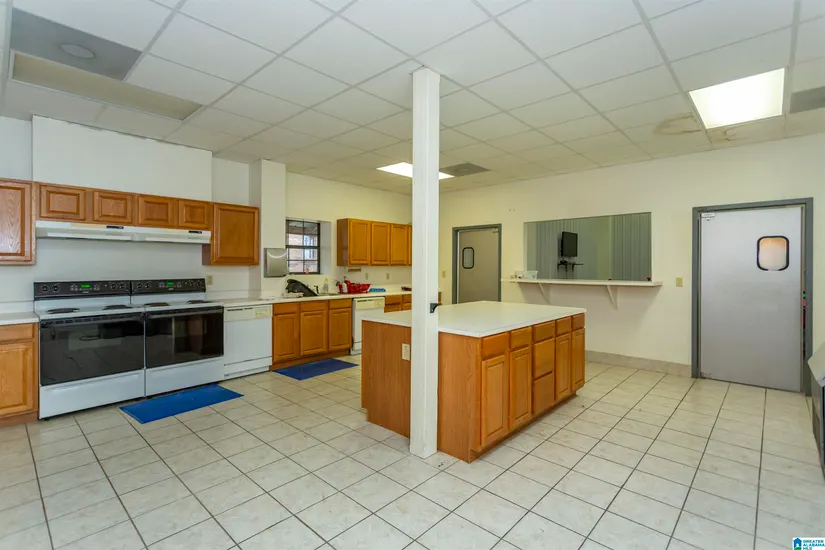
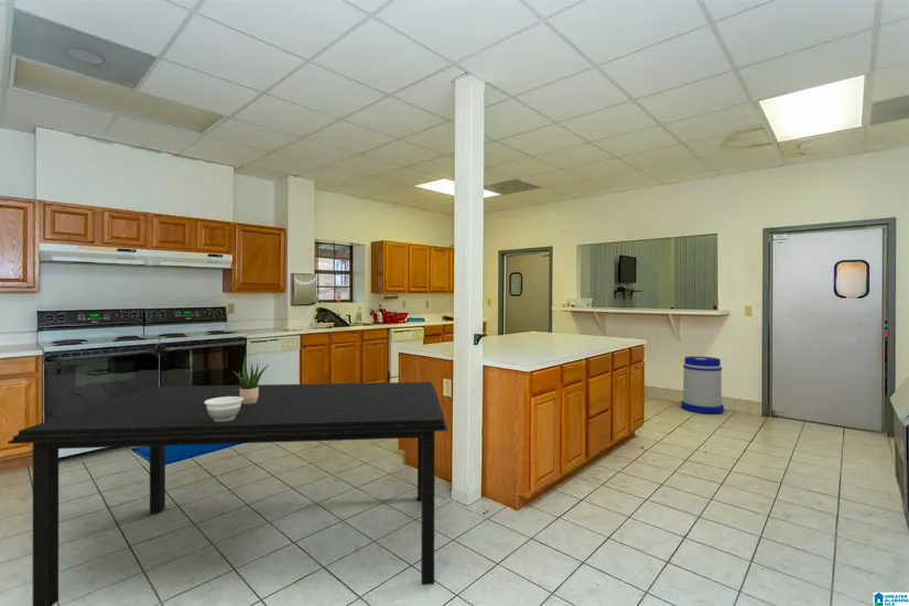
+ potted plant (249, 379)
+ trash can (702, 383)
+ bowl (224, 409)
+ dining table (270, 442)
